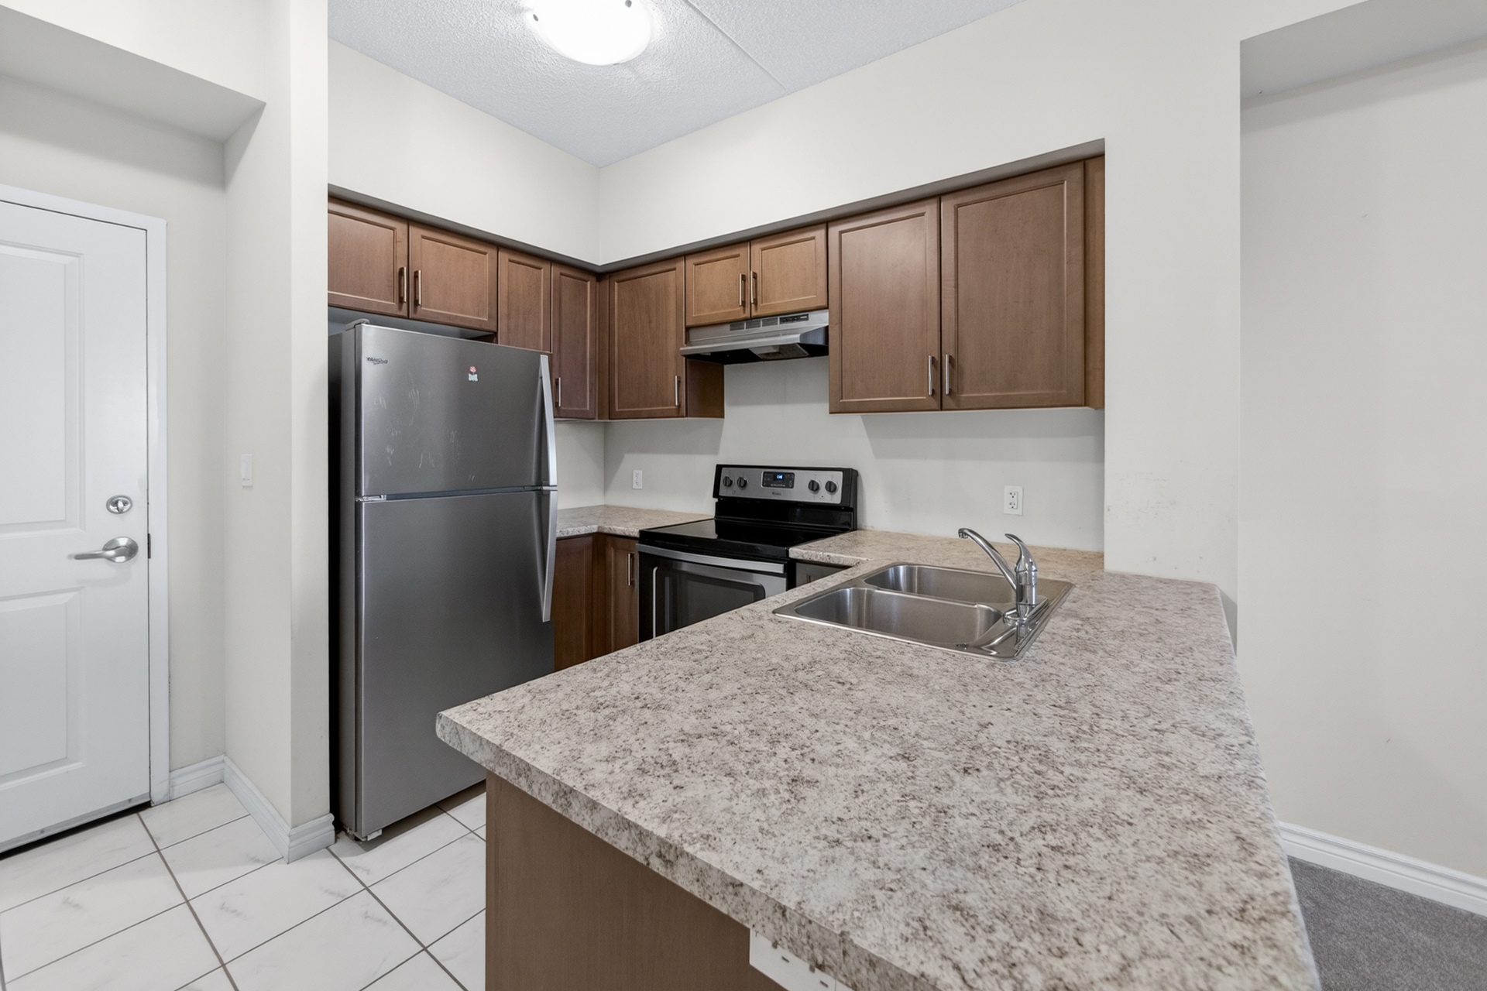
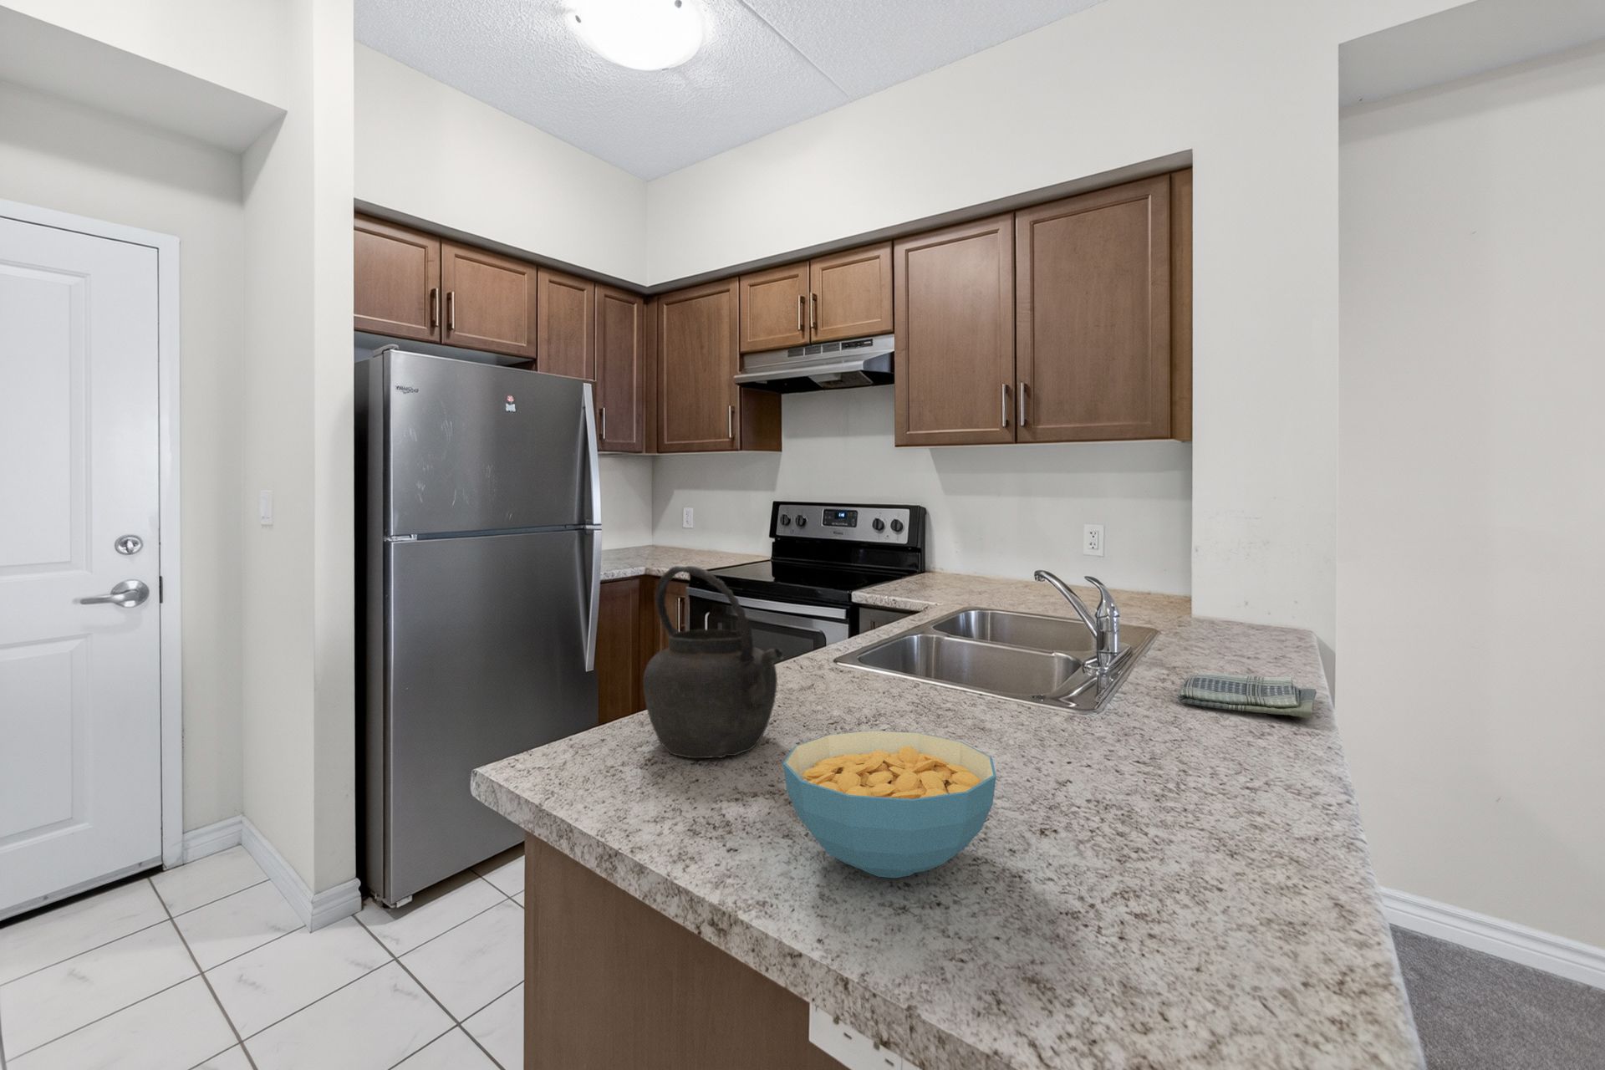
+ kettle (717, 657)
+ dish towel (1247, 690)
+ cereal bowl (888, 811)
